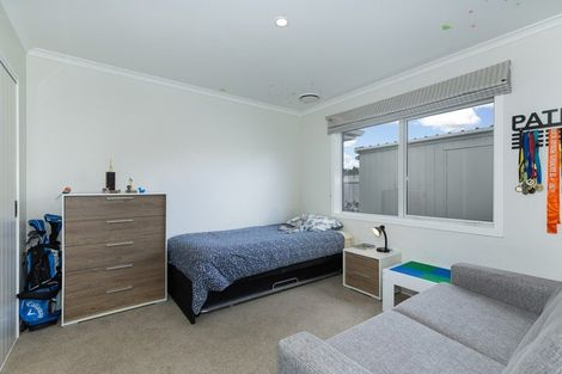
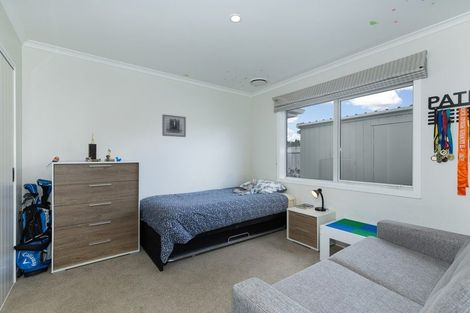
+ wall art (174, 126)
